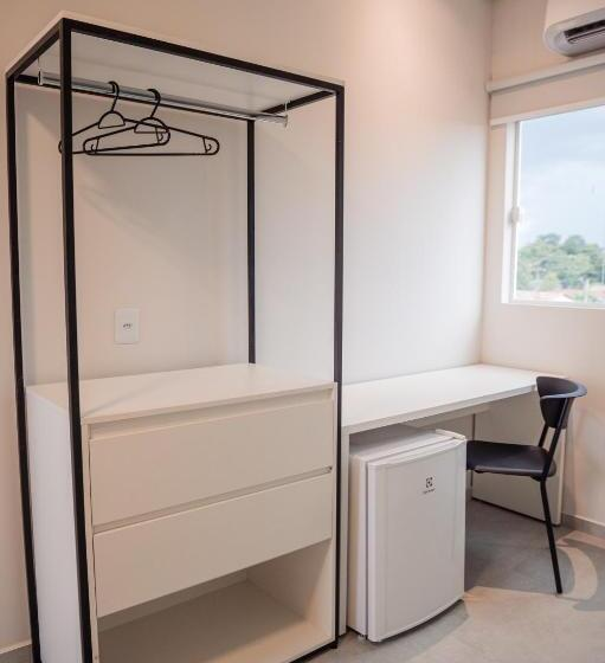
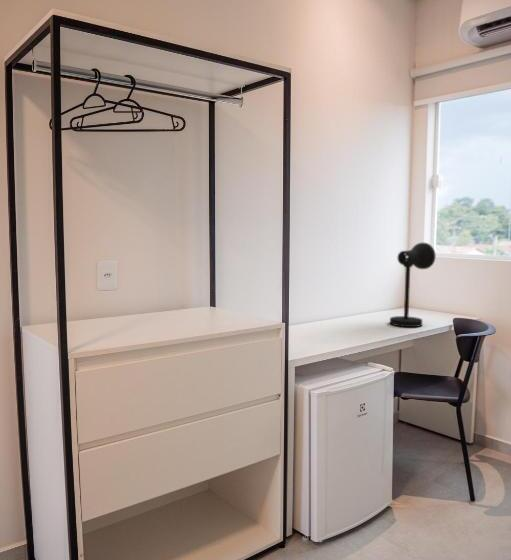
+ desk lamp (409, 283)
